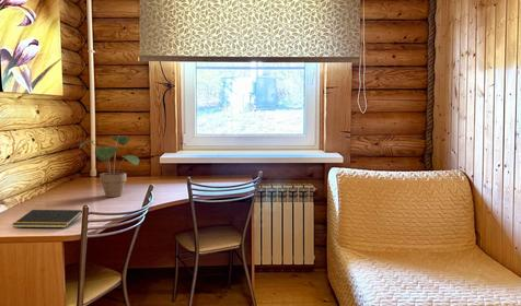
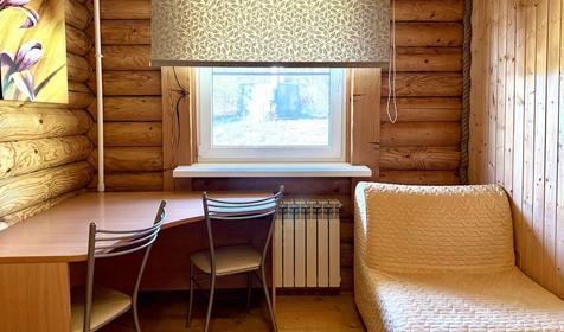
- potted plant (113, 165)
- notepad (48, 217)
